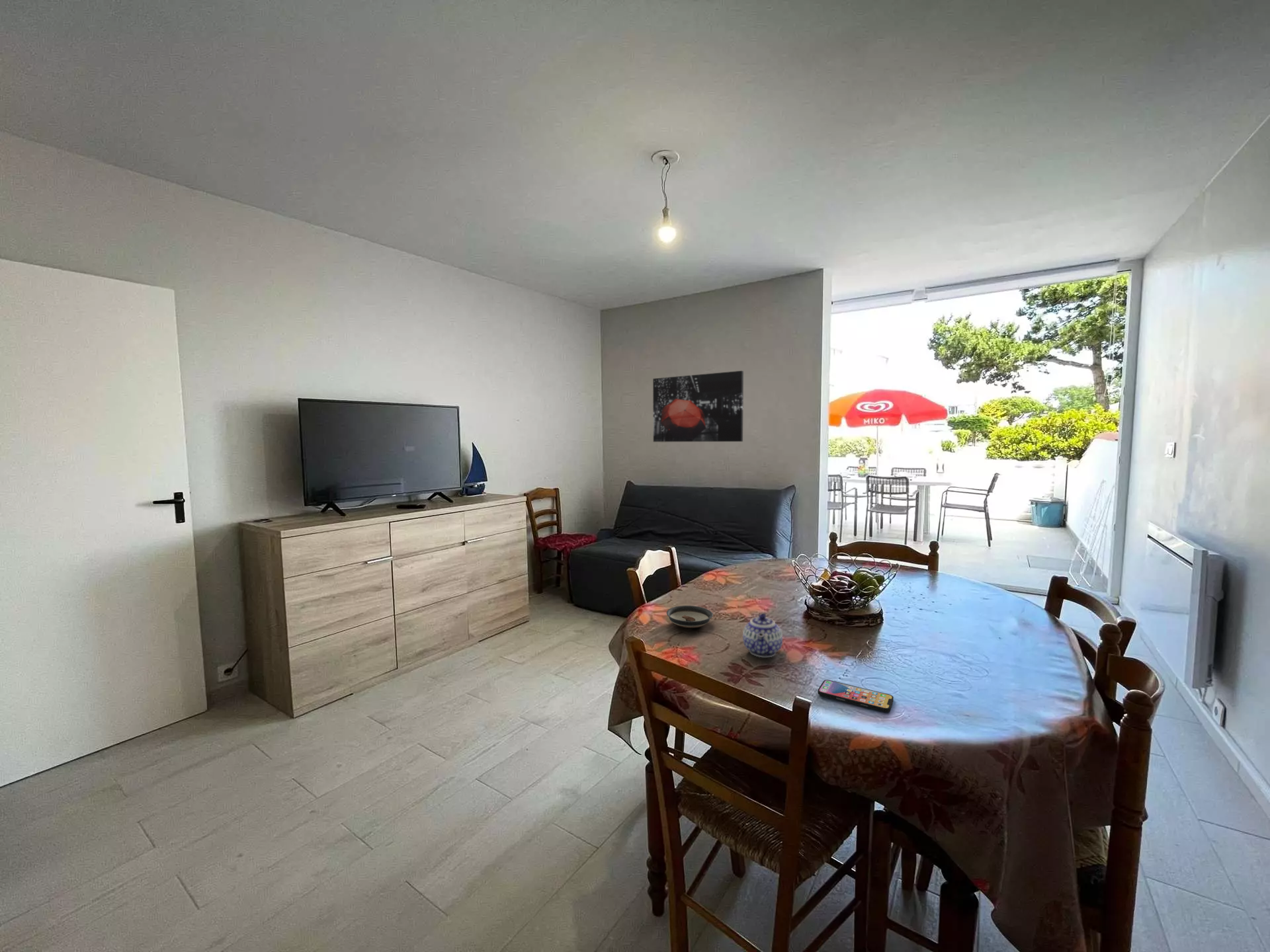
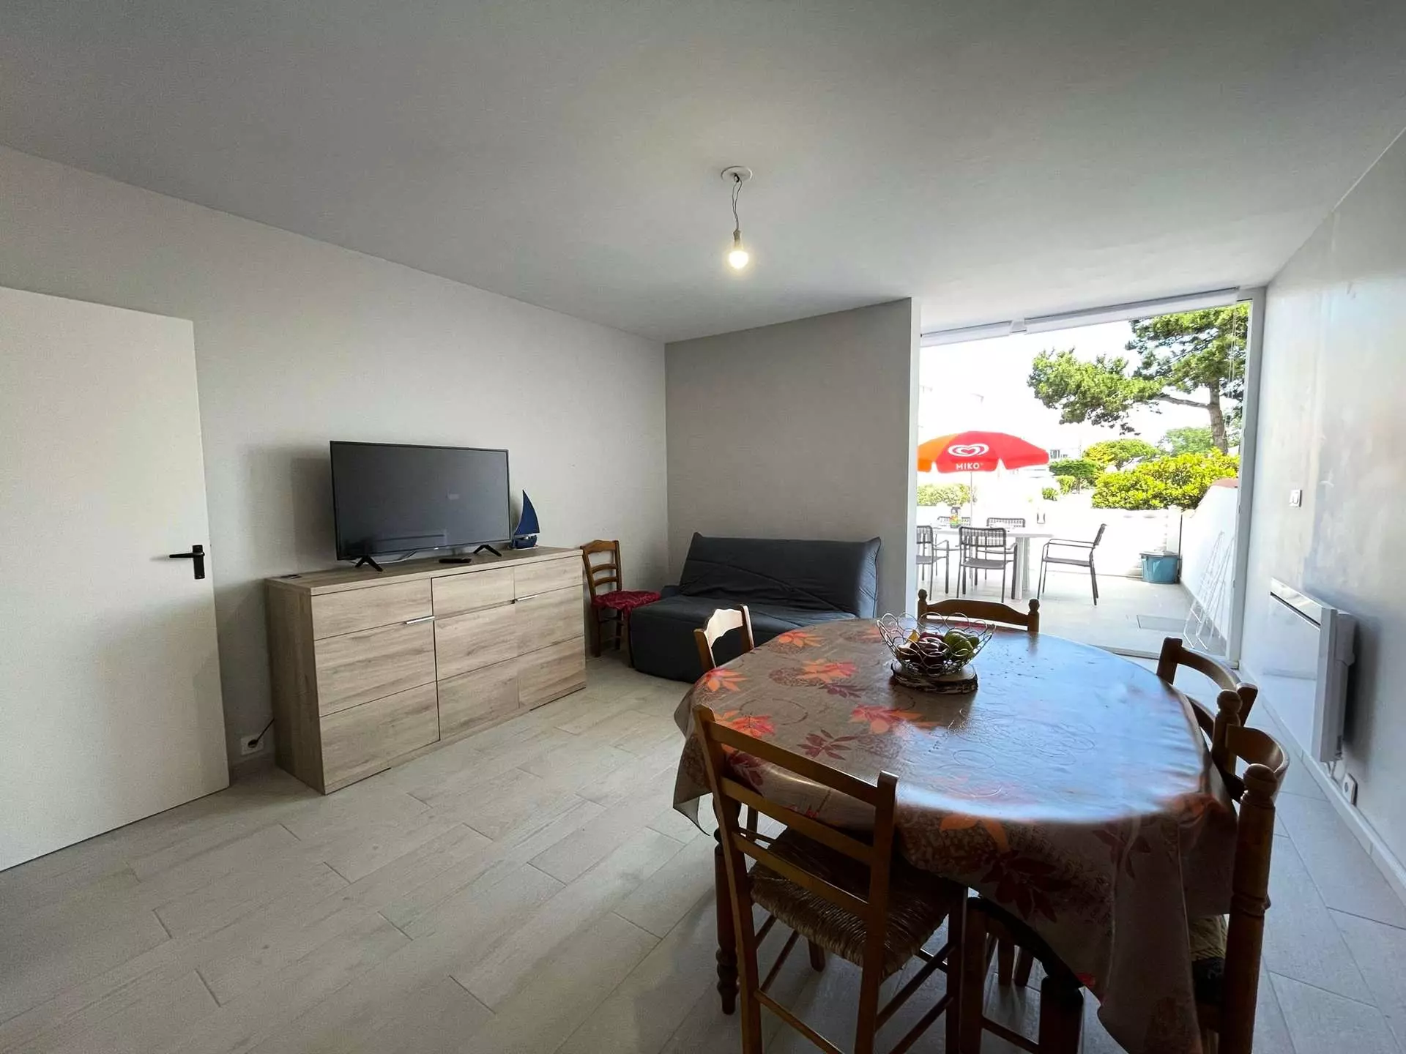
- teapot (762, 633)
- wall art (695, 408)
- smartphone (855, 695)
- saucer (689, 618)
